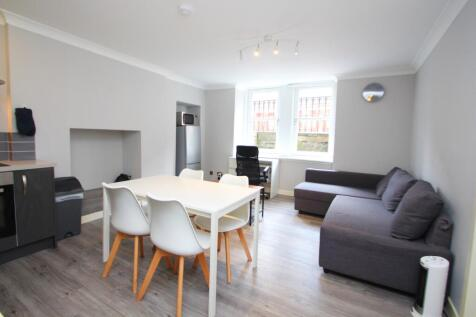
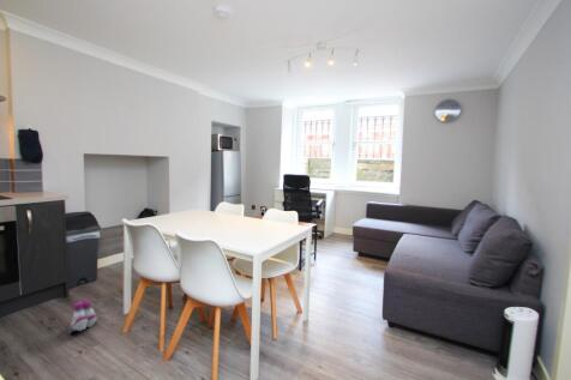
+ boots (82, 313)
